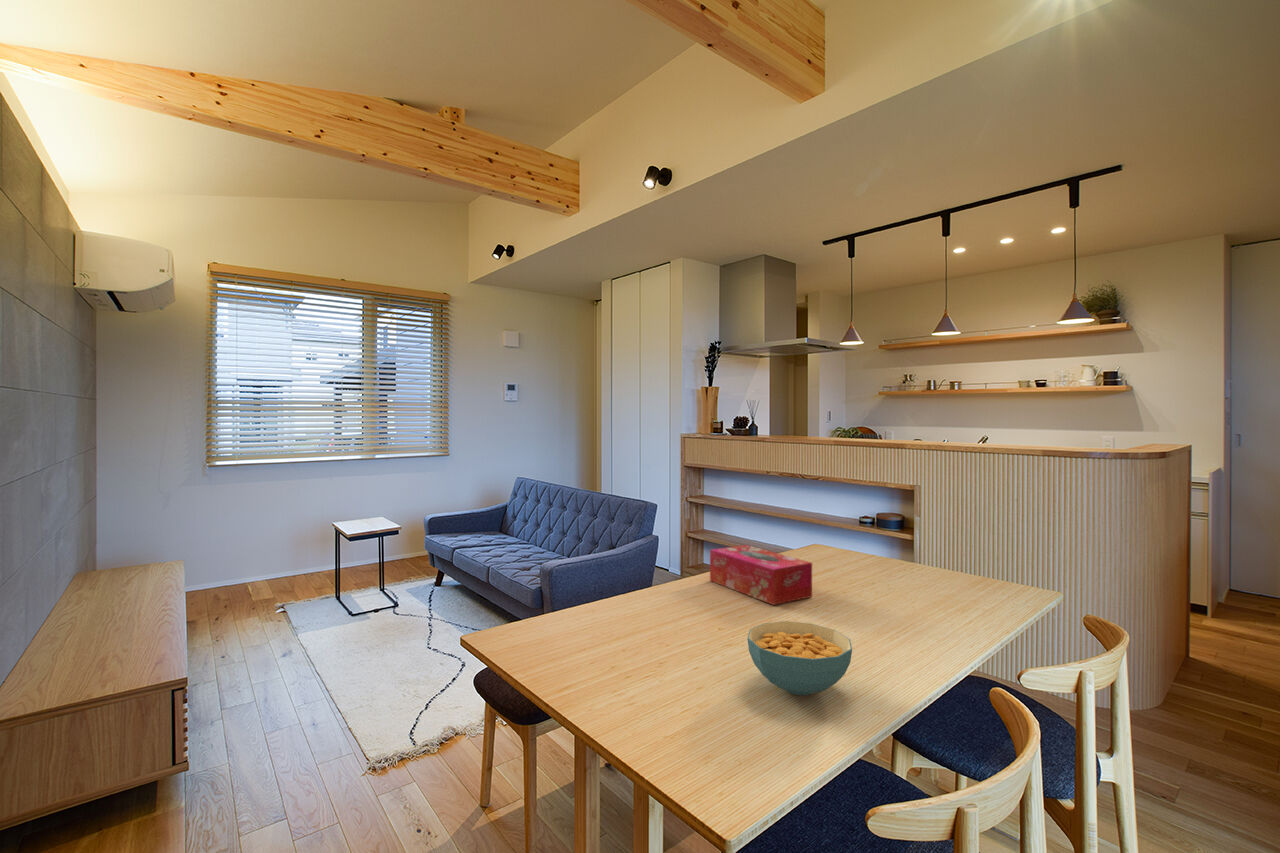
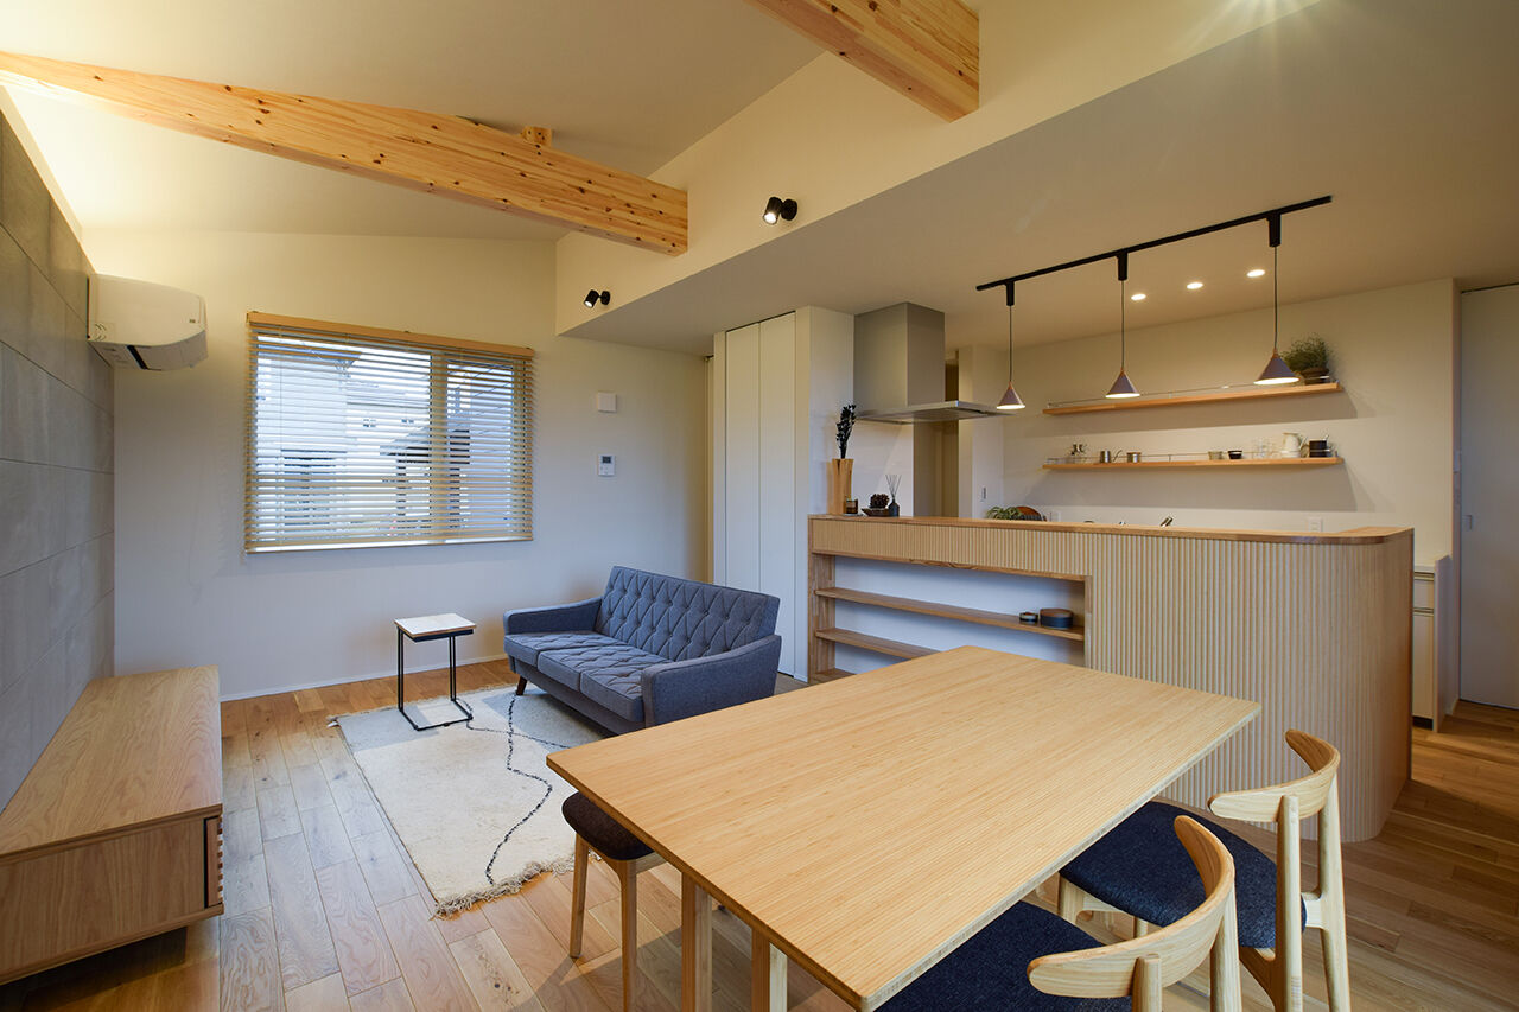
- cereal bowl (798, 663)
- tissue box (758, 572)
